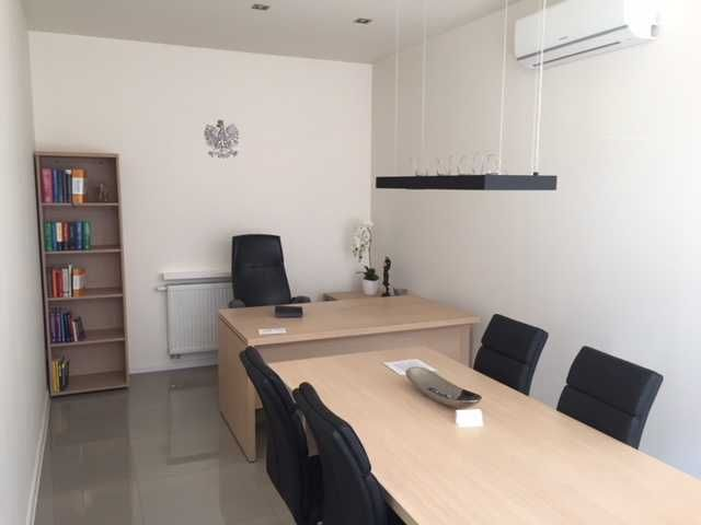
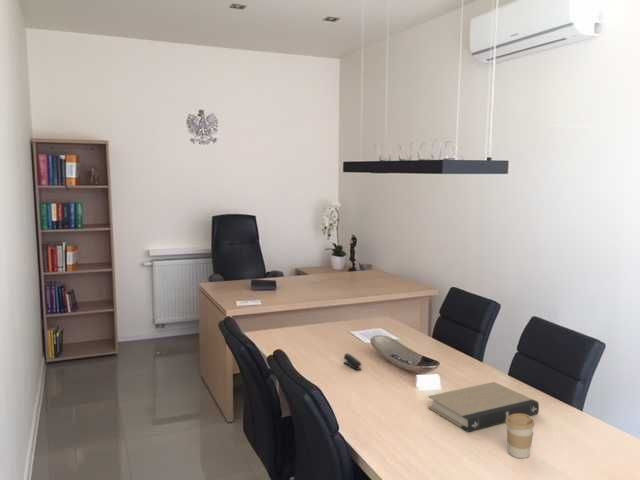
+ coffee cup (519, 434)
+ book (482, 404)
+ stapler (352, 361)
